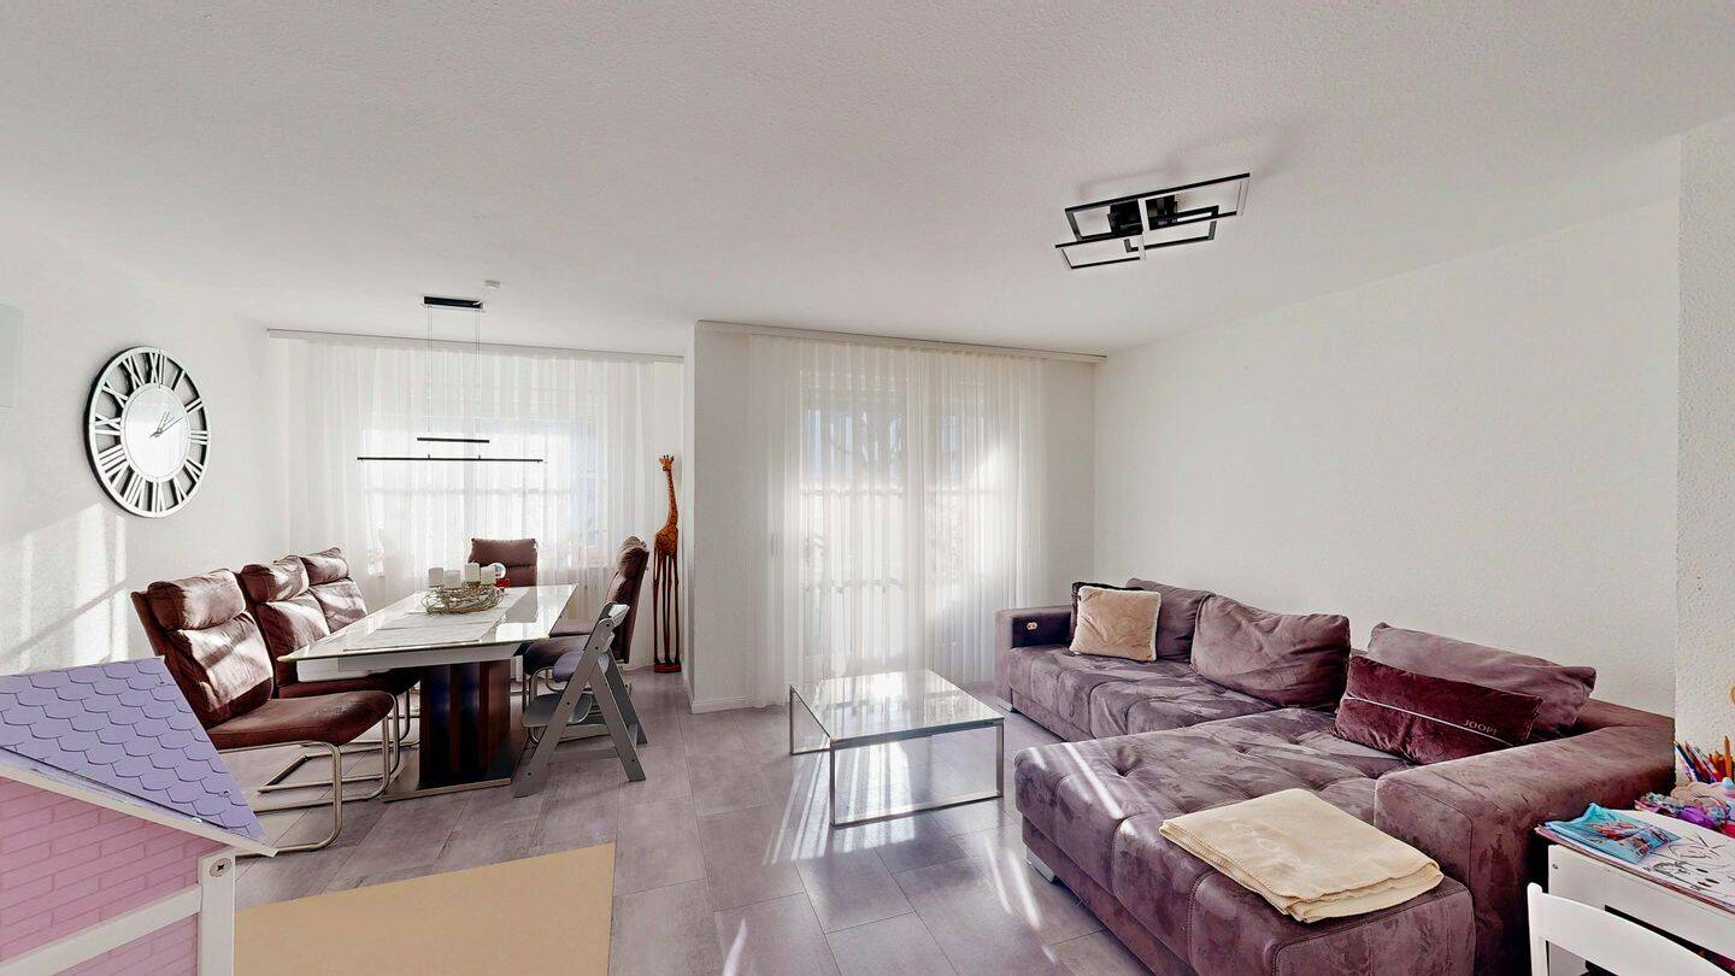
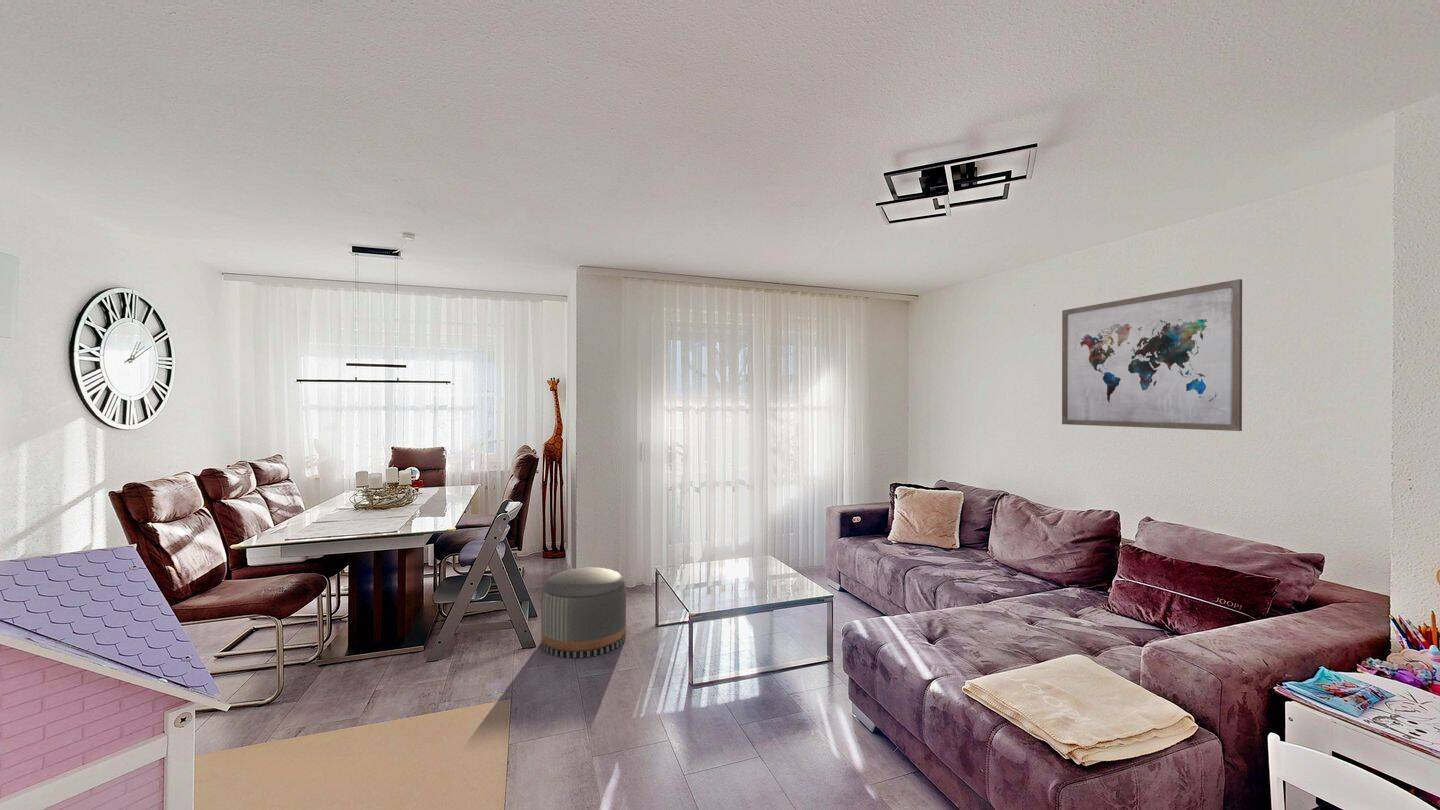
+ wall art (1139, 362)
+ pouf (584, 605)
